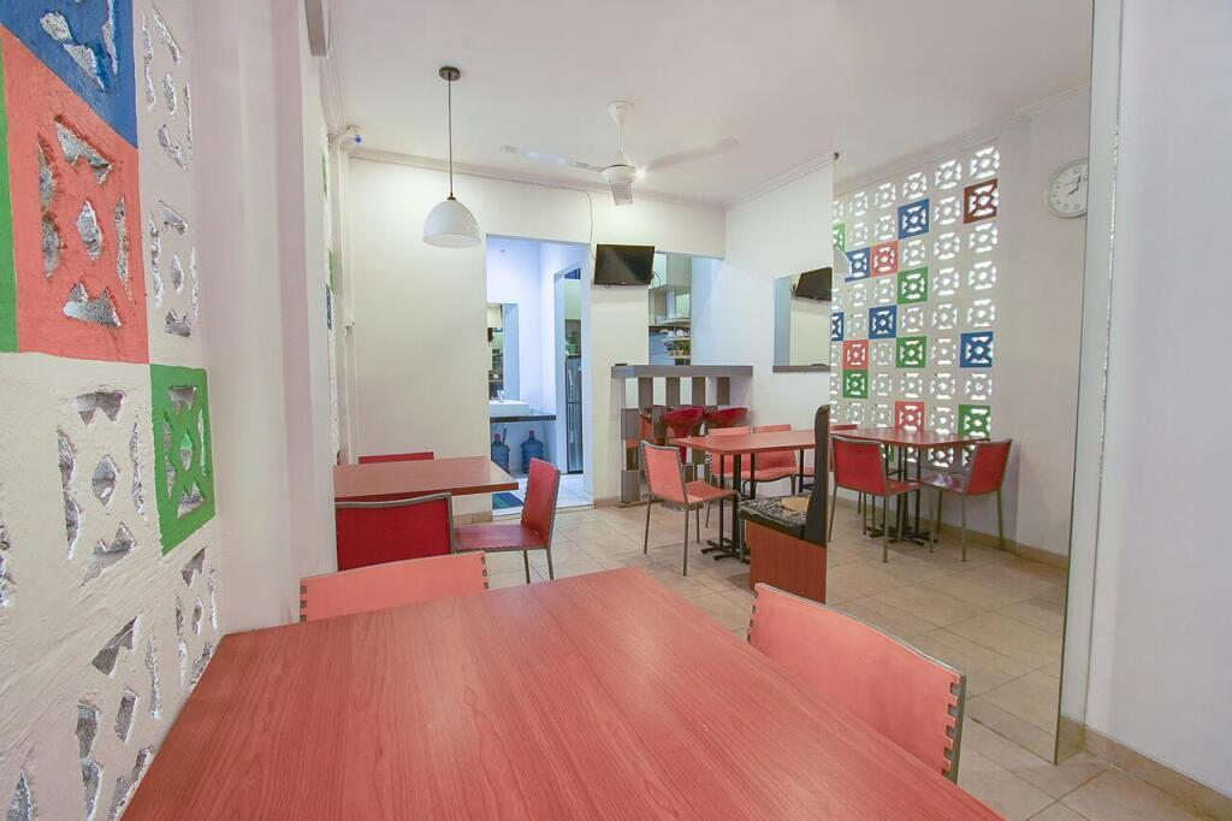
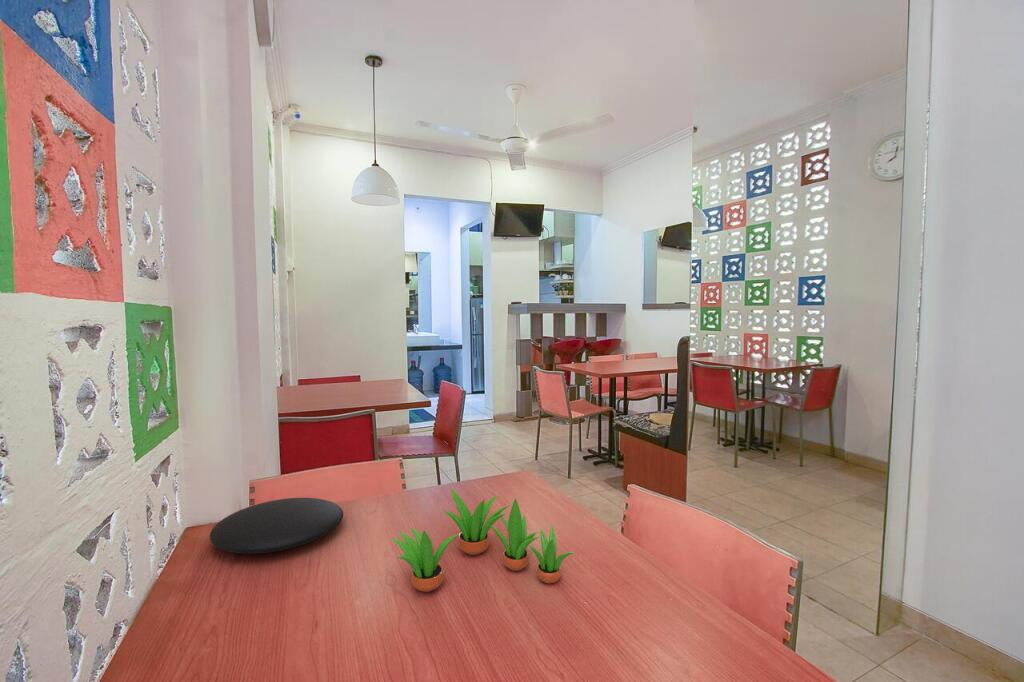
+ succulent plant (486, 533)
+ plate (280, 522)
